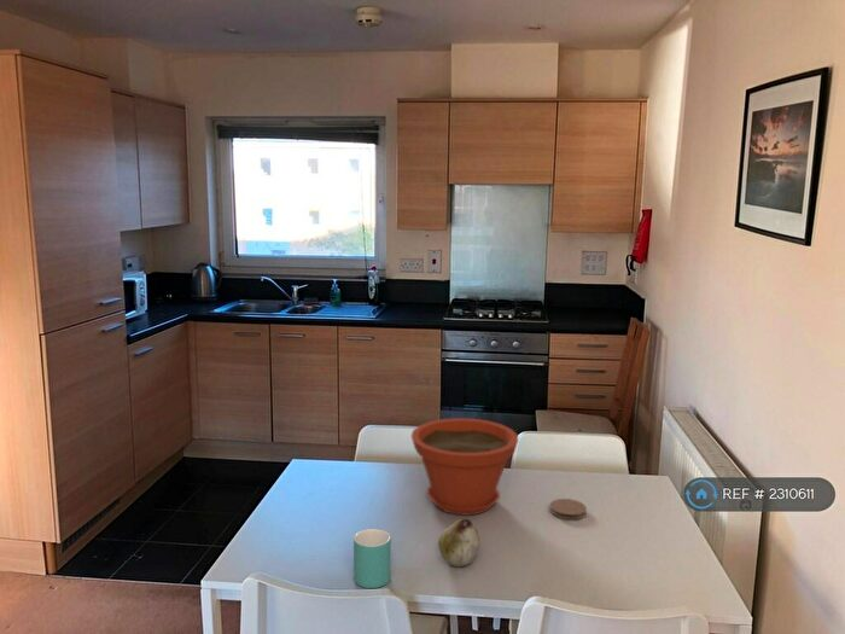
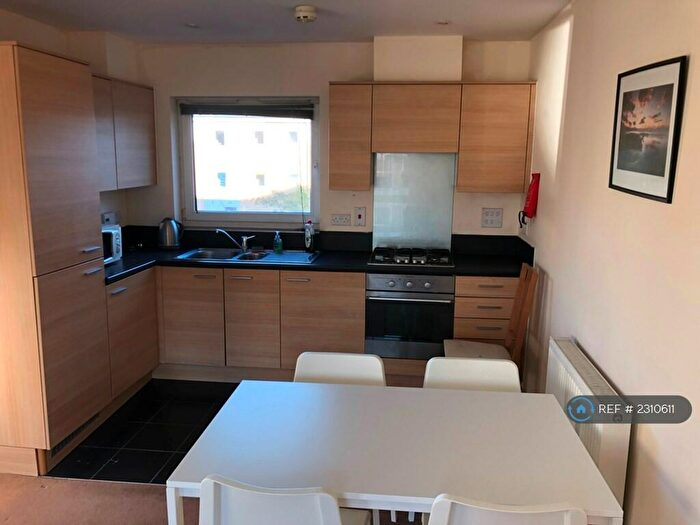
- coaster (567, 508)
- plant pot (464, 469)
- mug (374, 553)
- fruit (458, 537)
